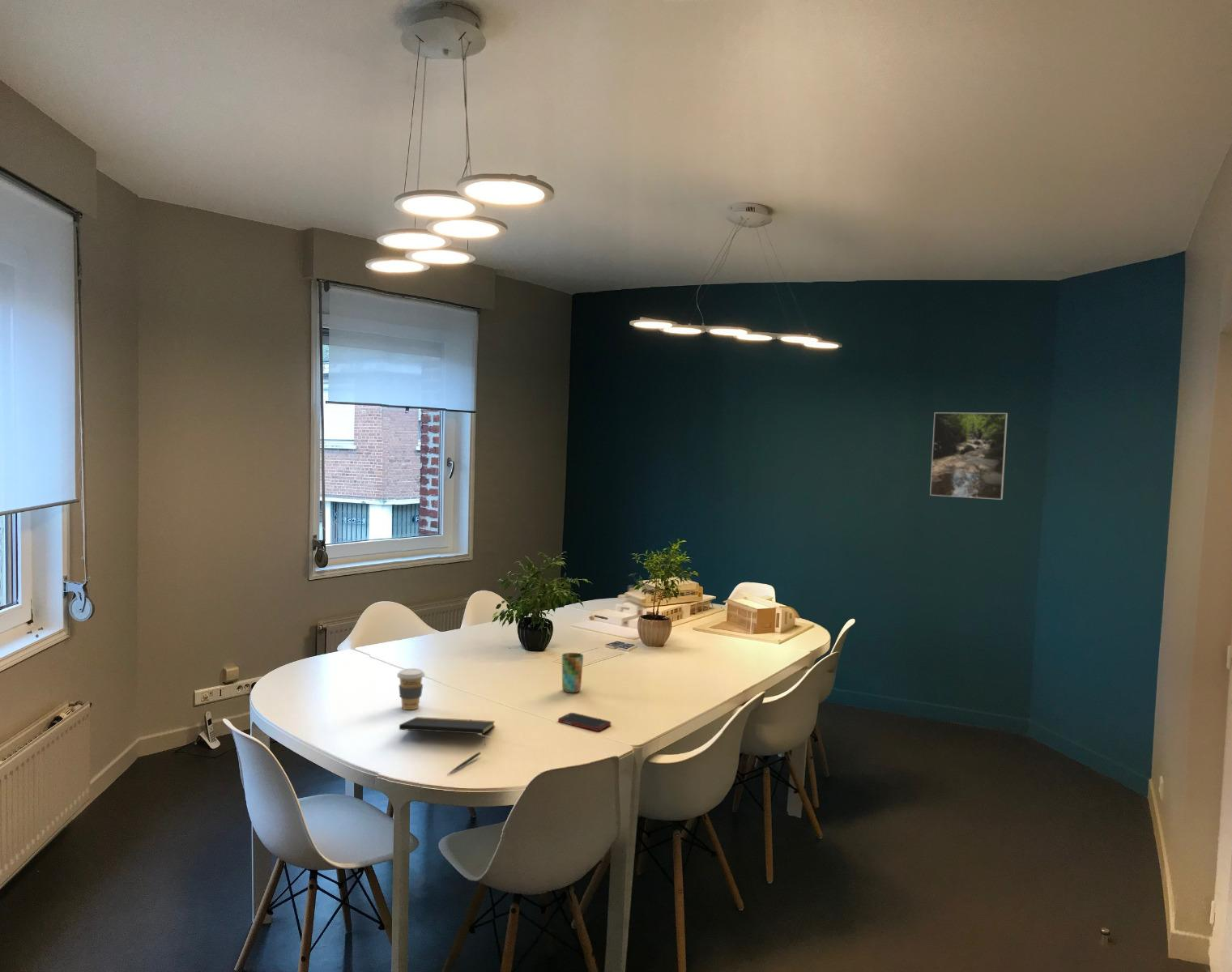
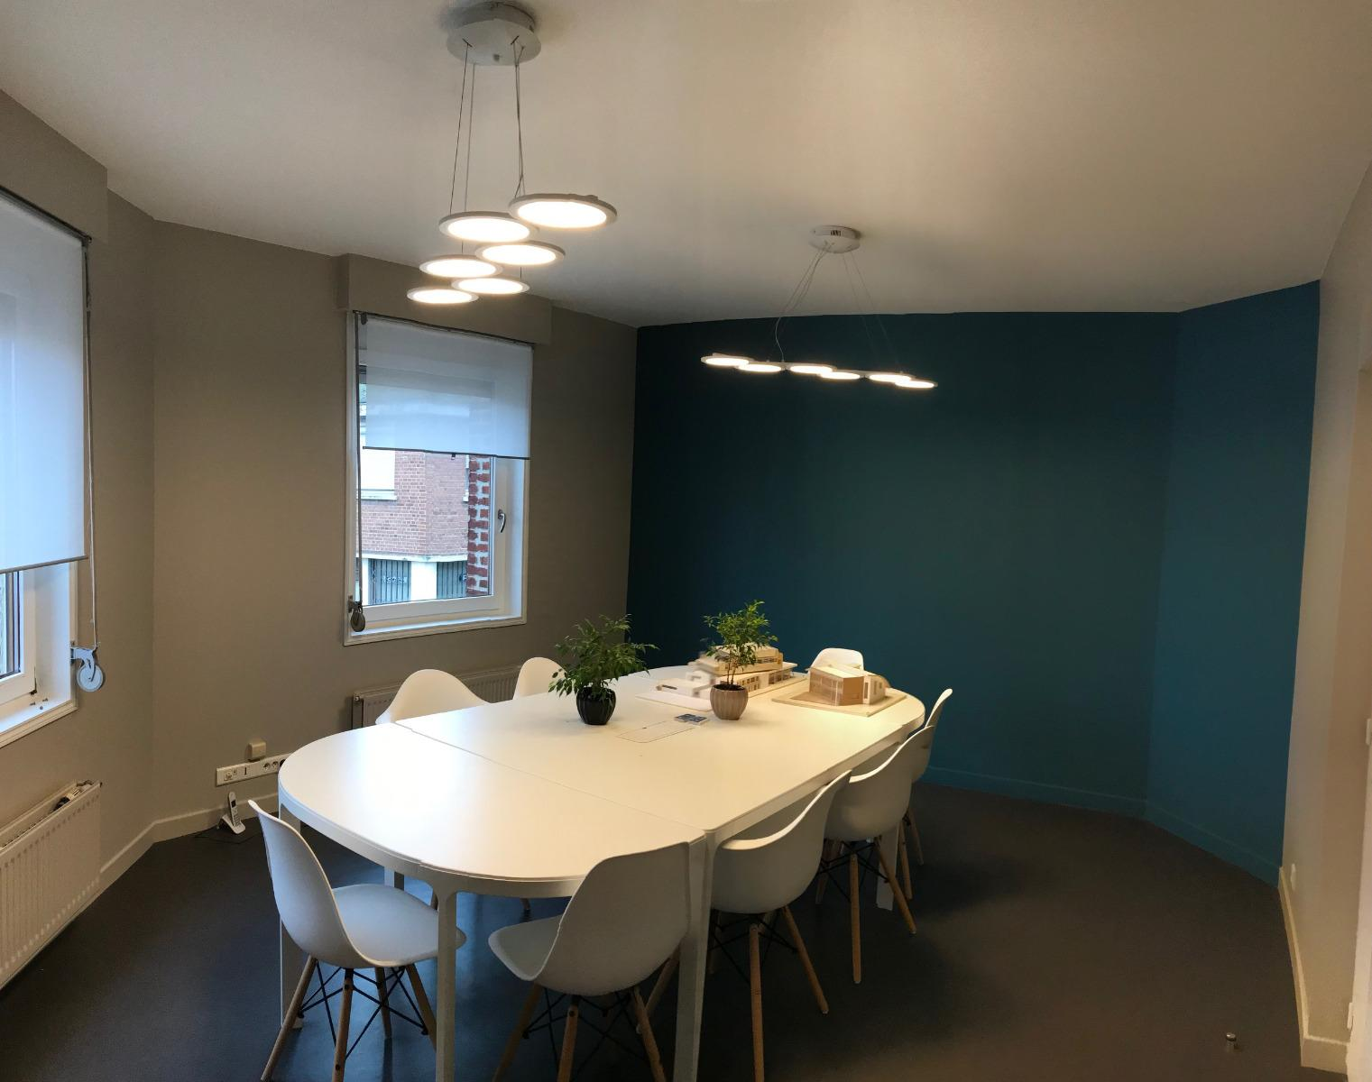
- cell phone (584, 722)
- pen (463, 763)
- notepad (448, 725)
- coffee cup (411, 689)
- cup (572, 672)
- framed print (967, 455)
